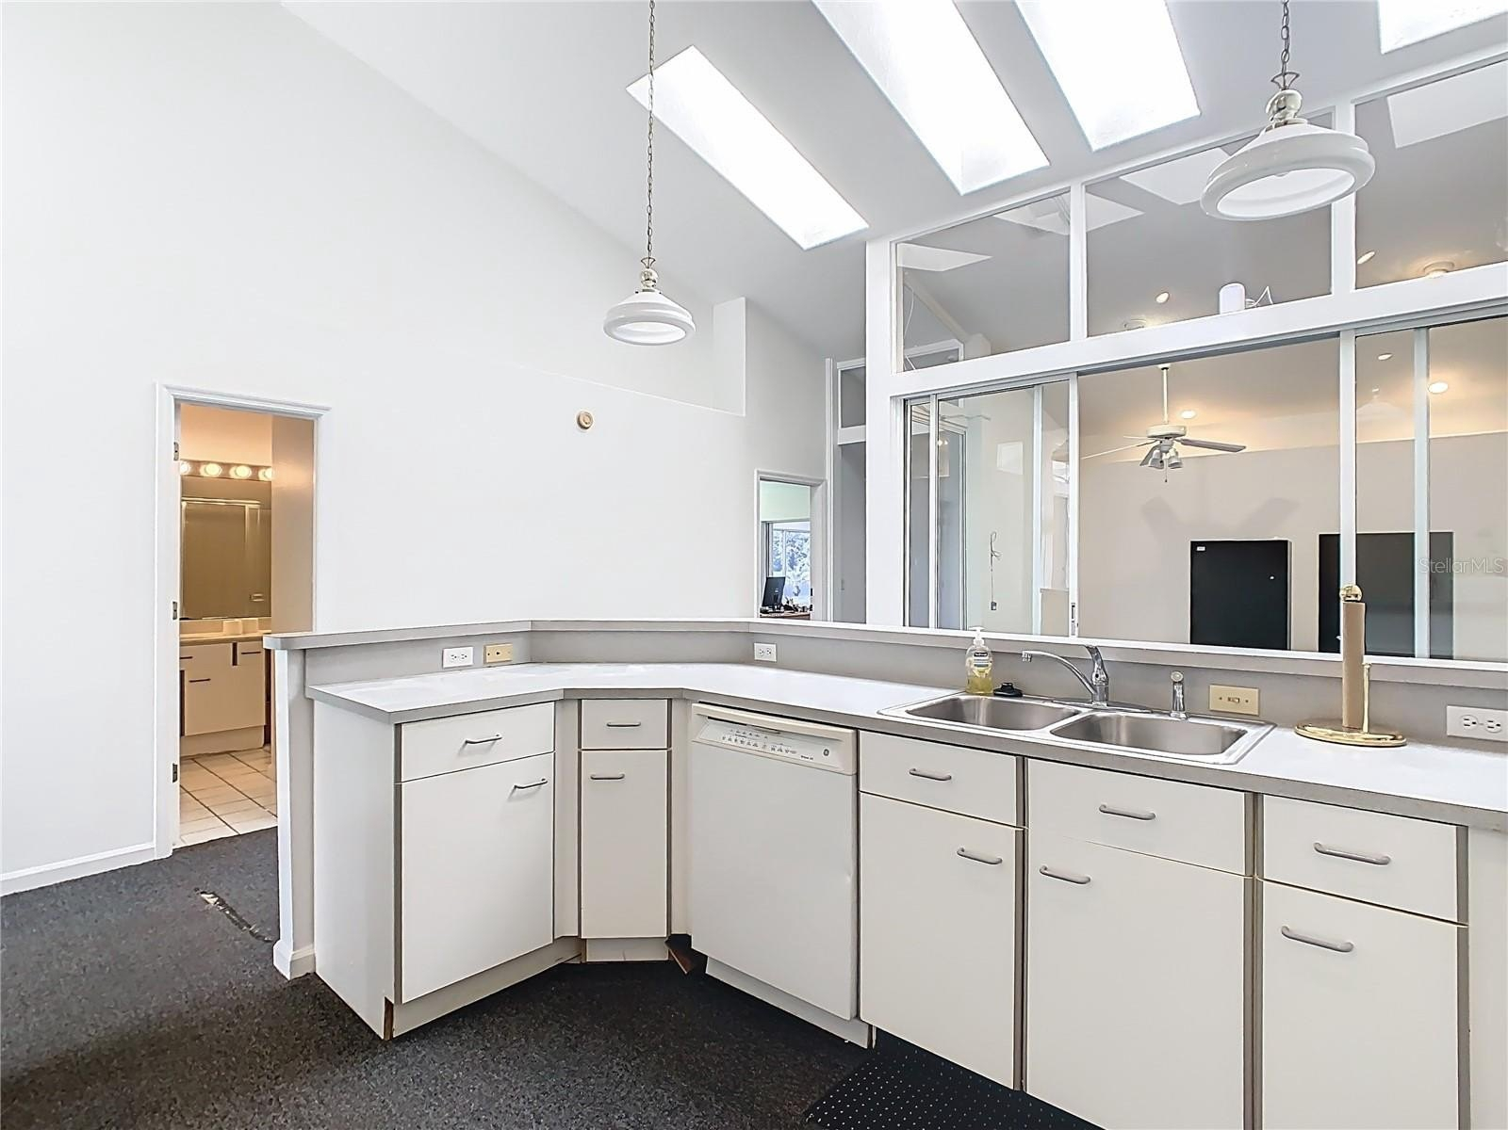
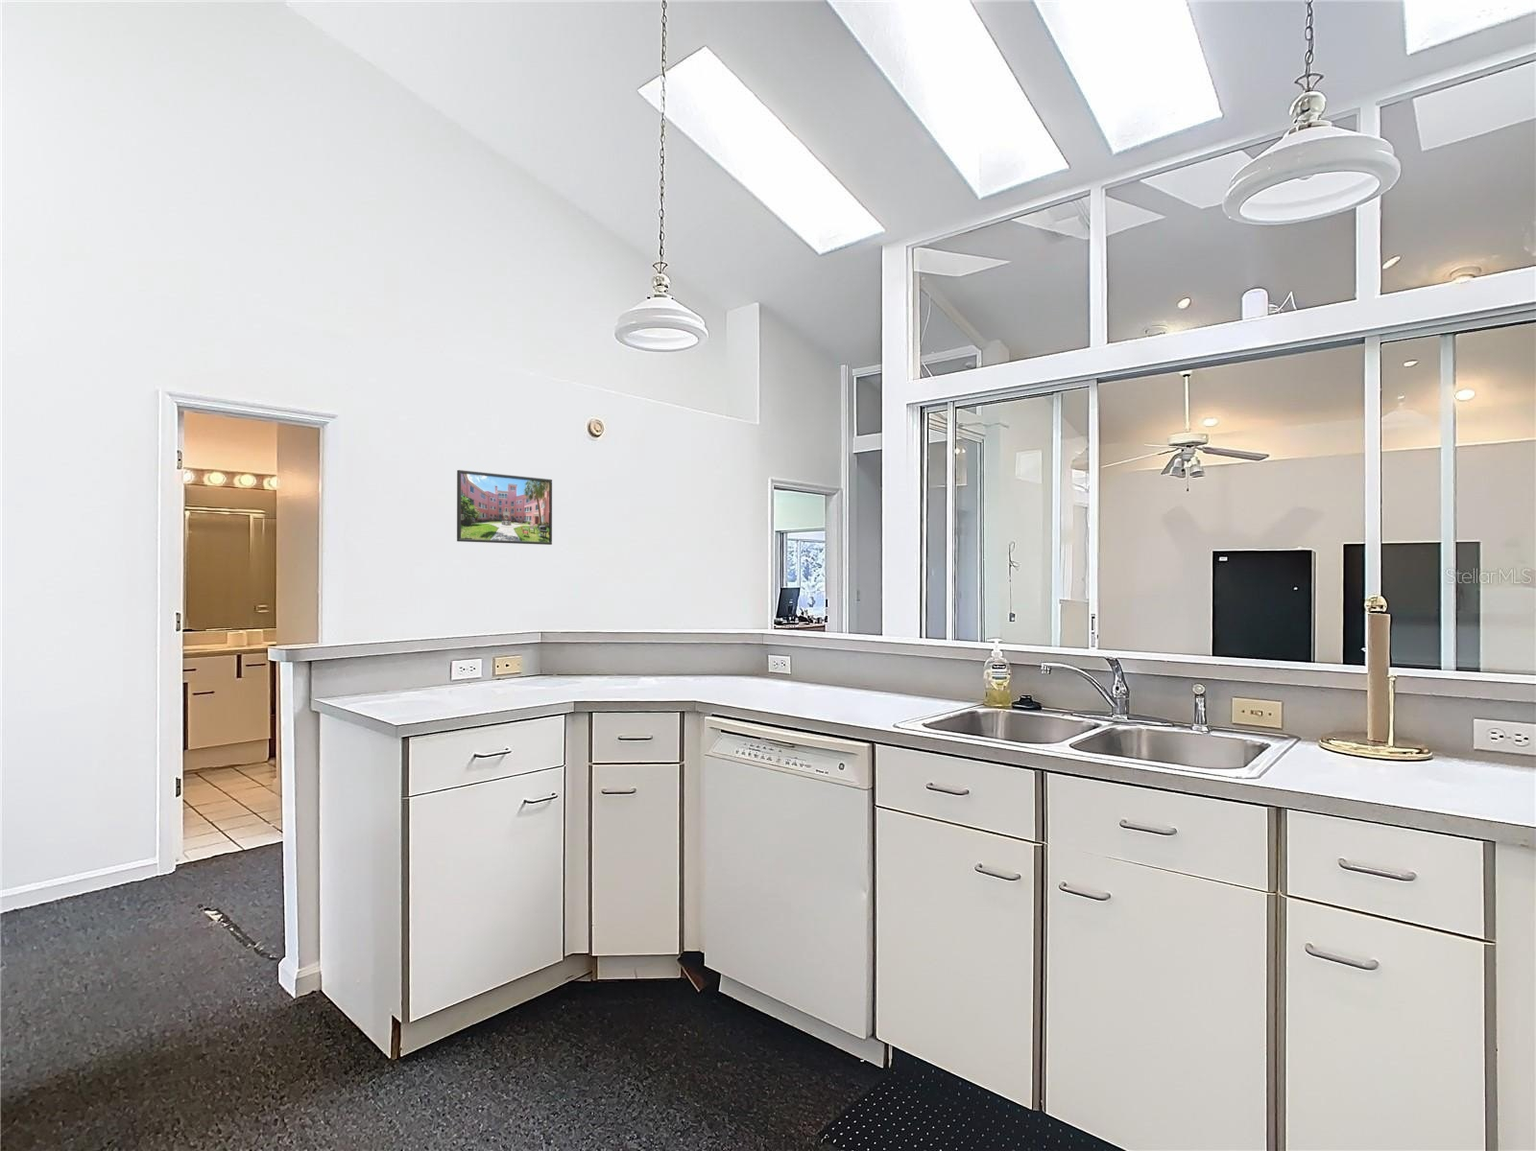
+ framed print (506, 508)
